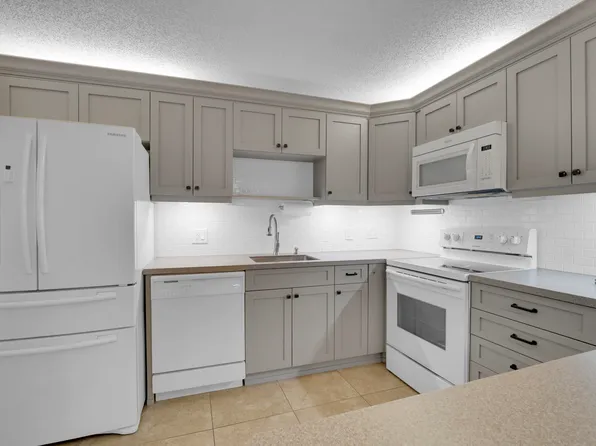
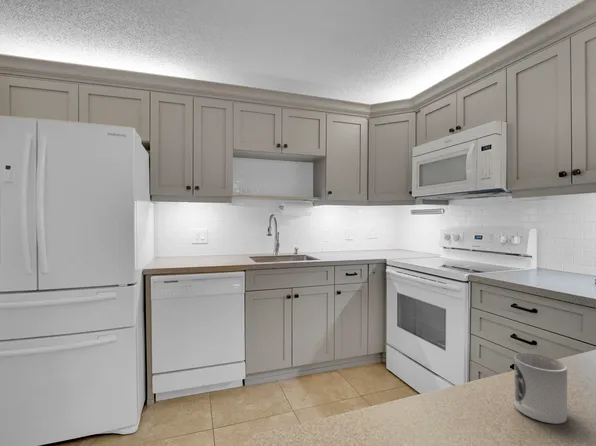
+ cup (537, 381)
